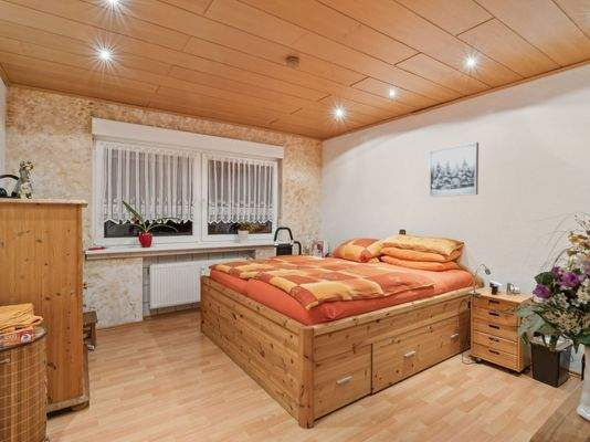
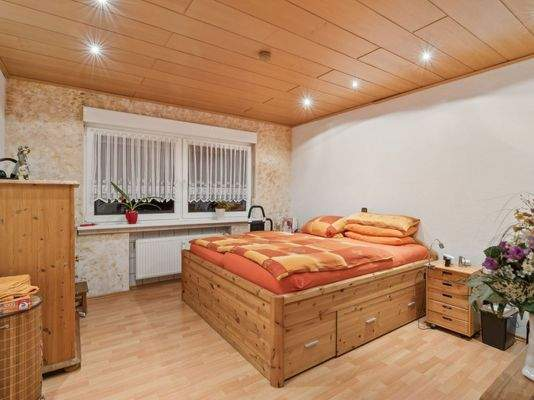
- wall art (452, 171)
